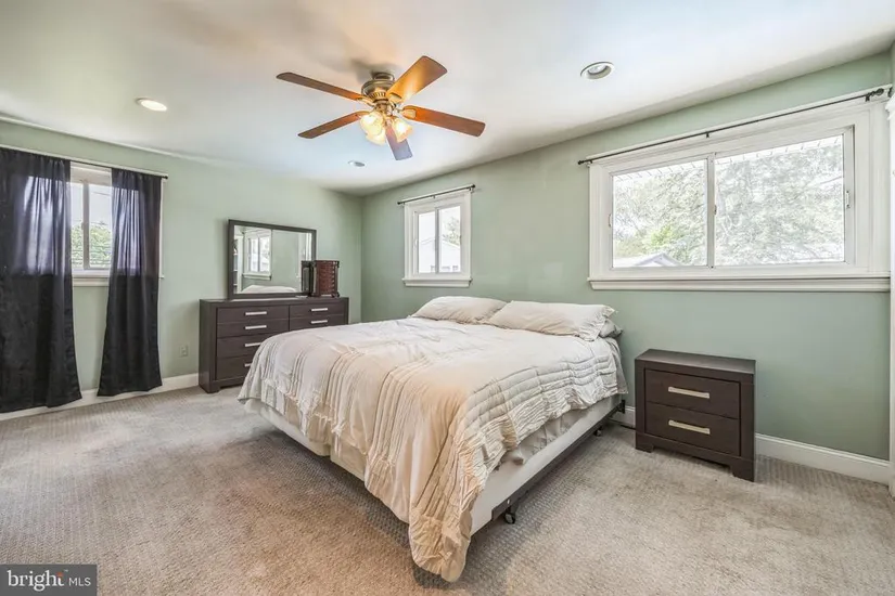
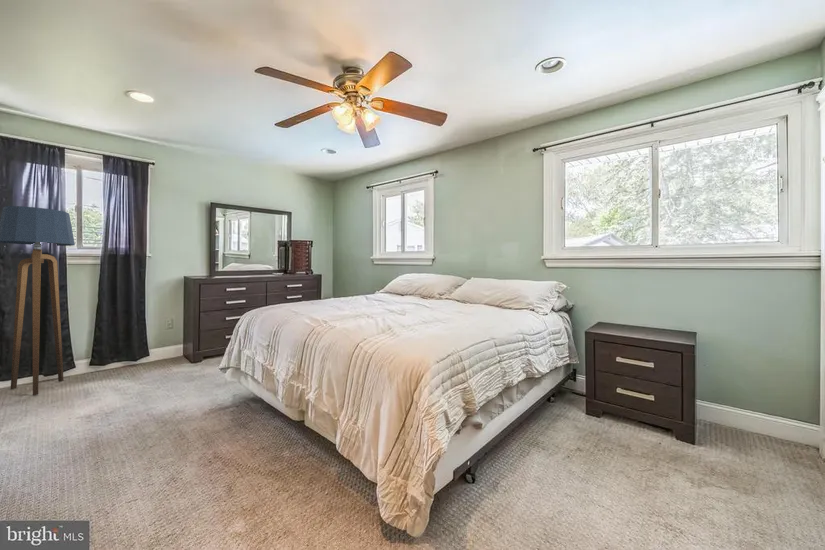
+ floor lamp (37, 299)
